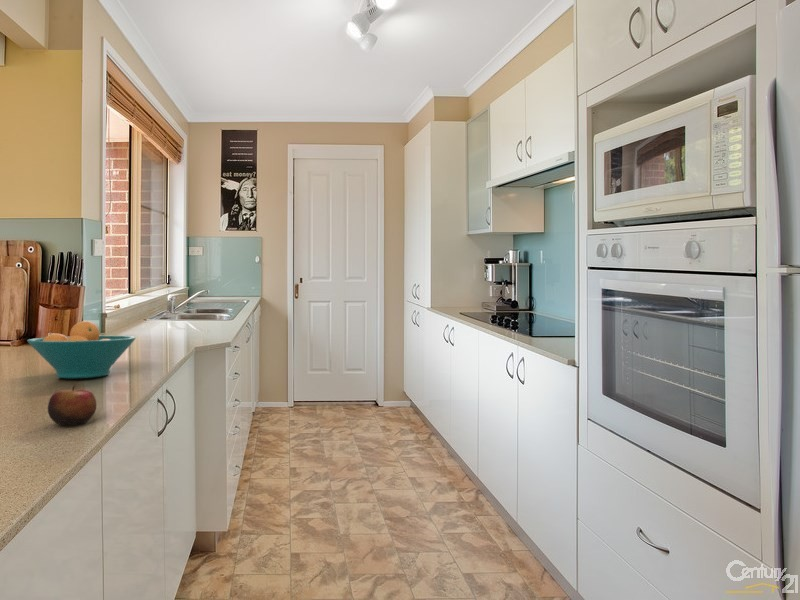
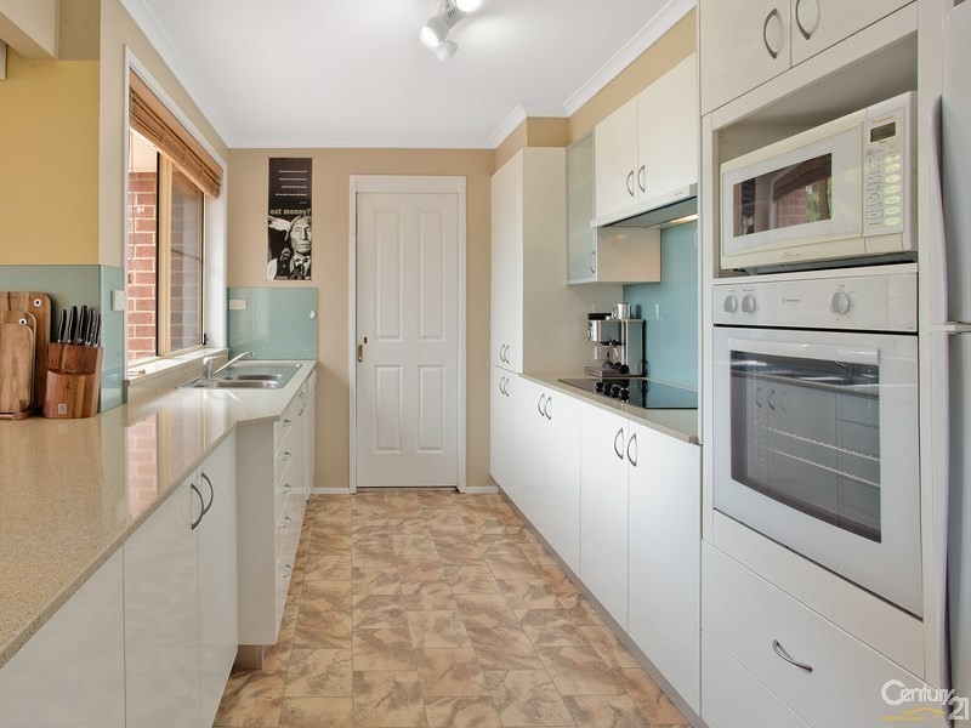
- fruit bowl (83, 348)
- apple (72, 404)
